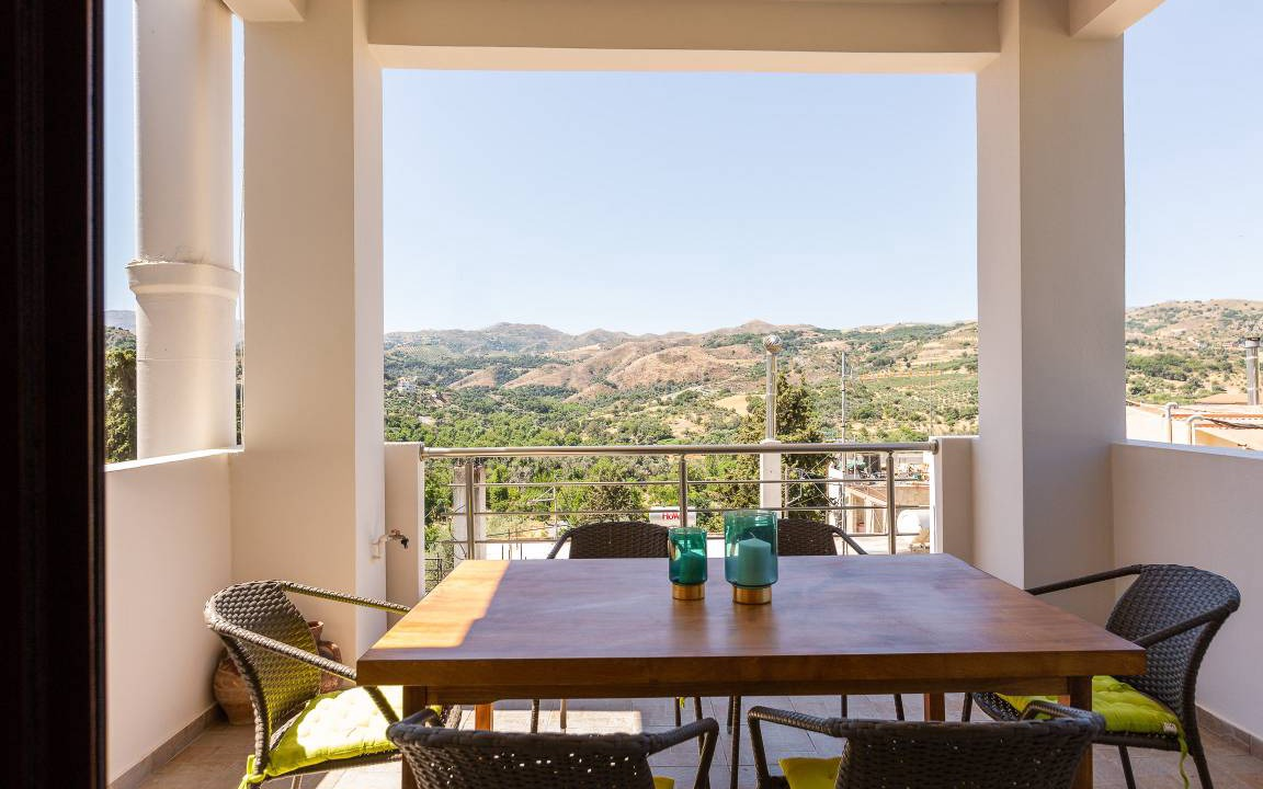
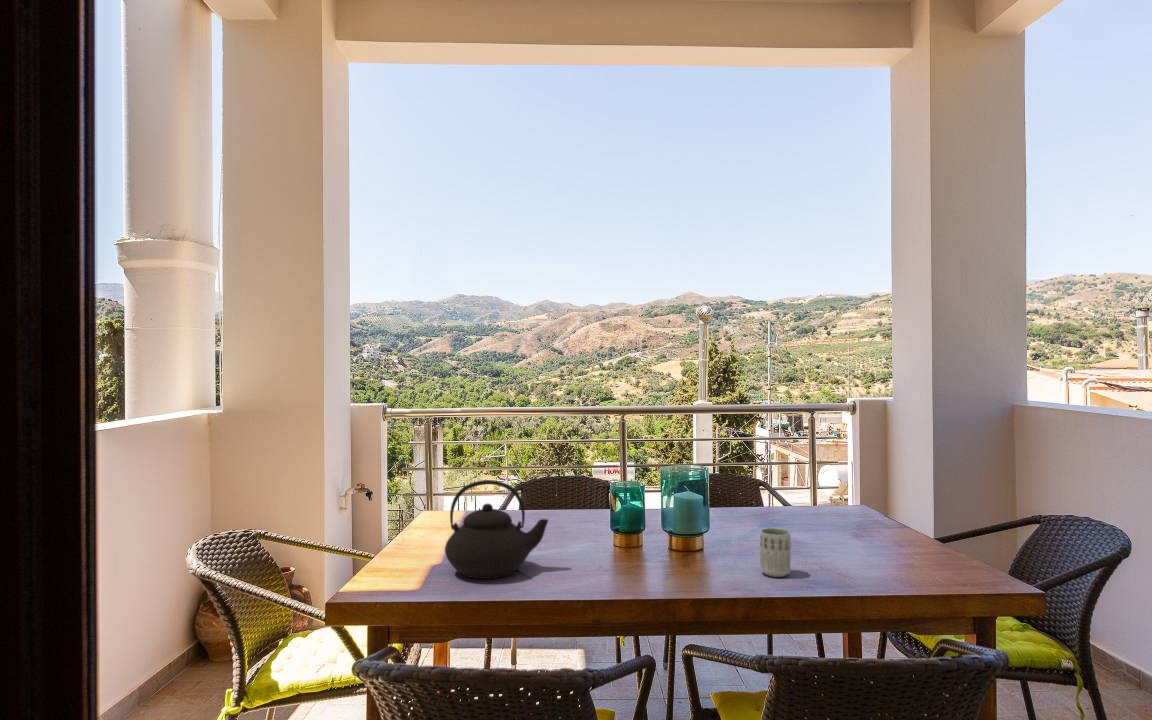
+ teapot (497, 525)
+ cup (775, 552)
